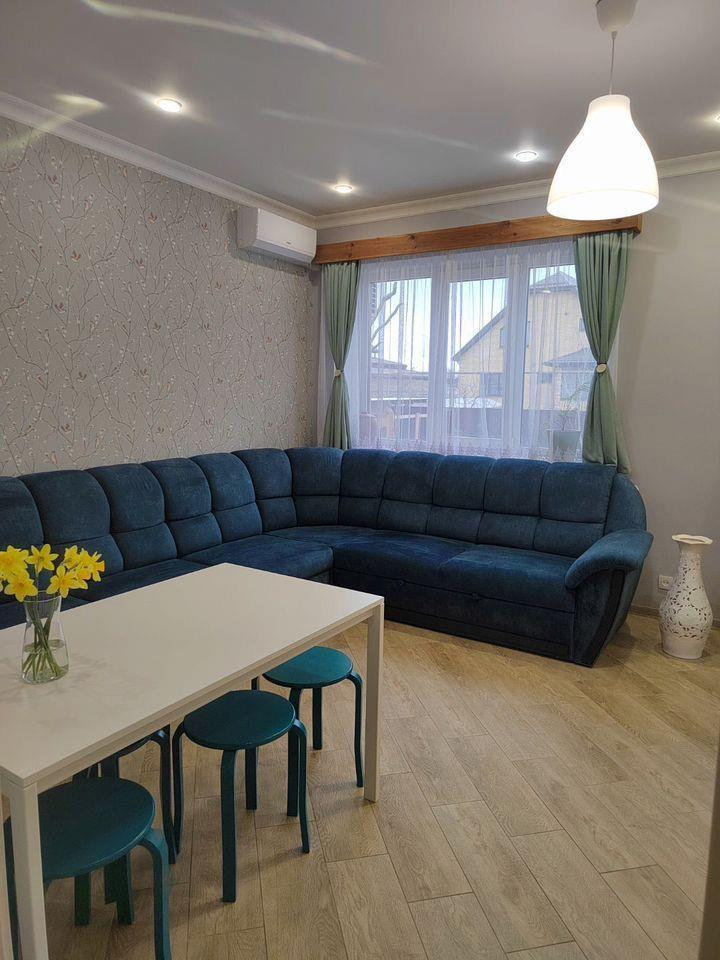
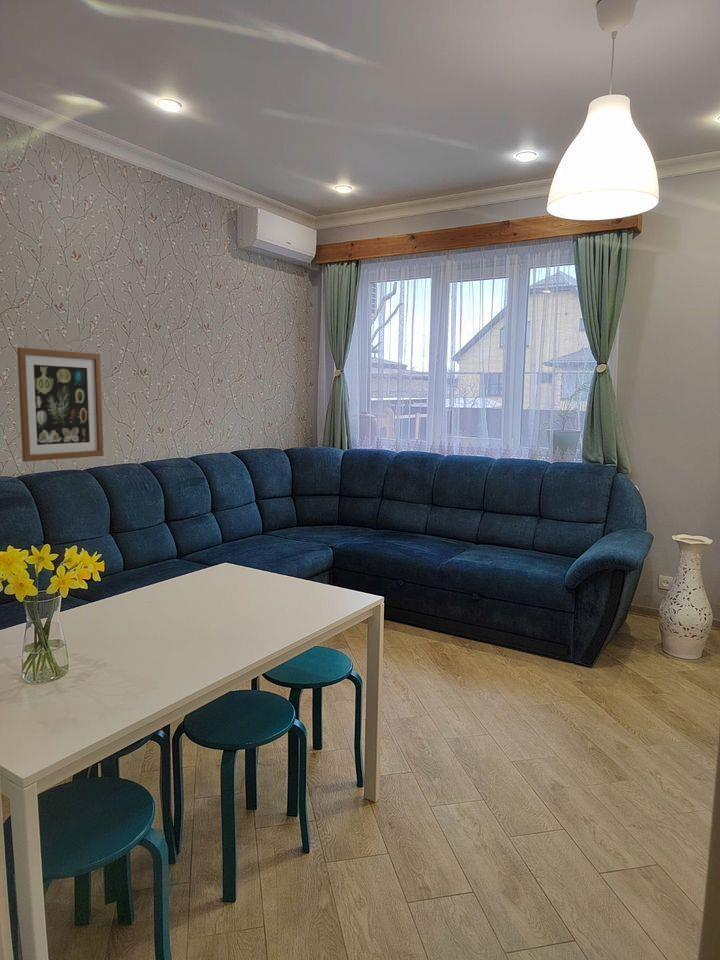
+ wall art (63, 405)
